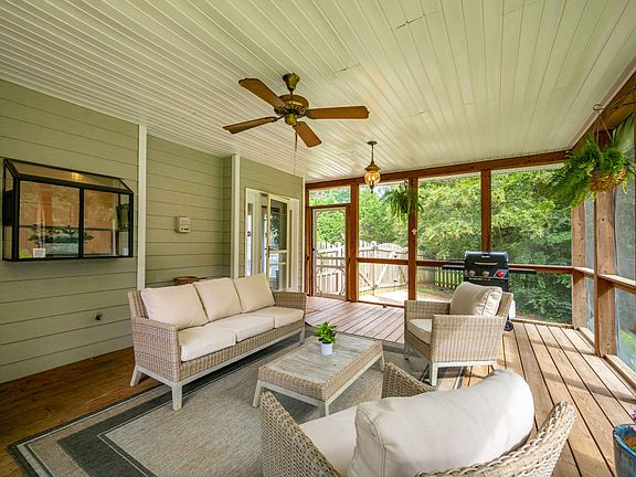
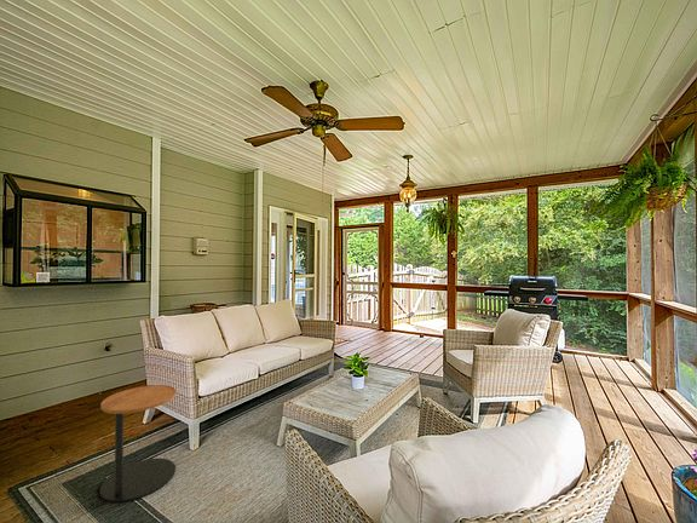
+ side table (122, 437)
